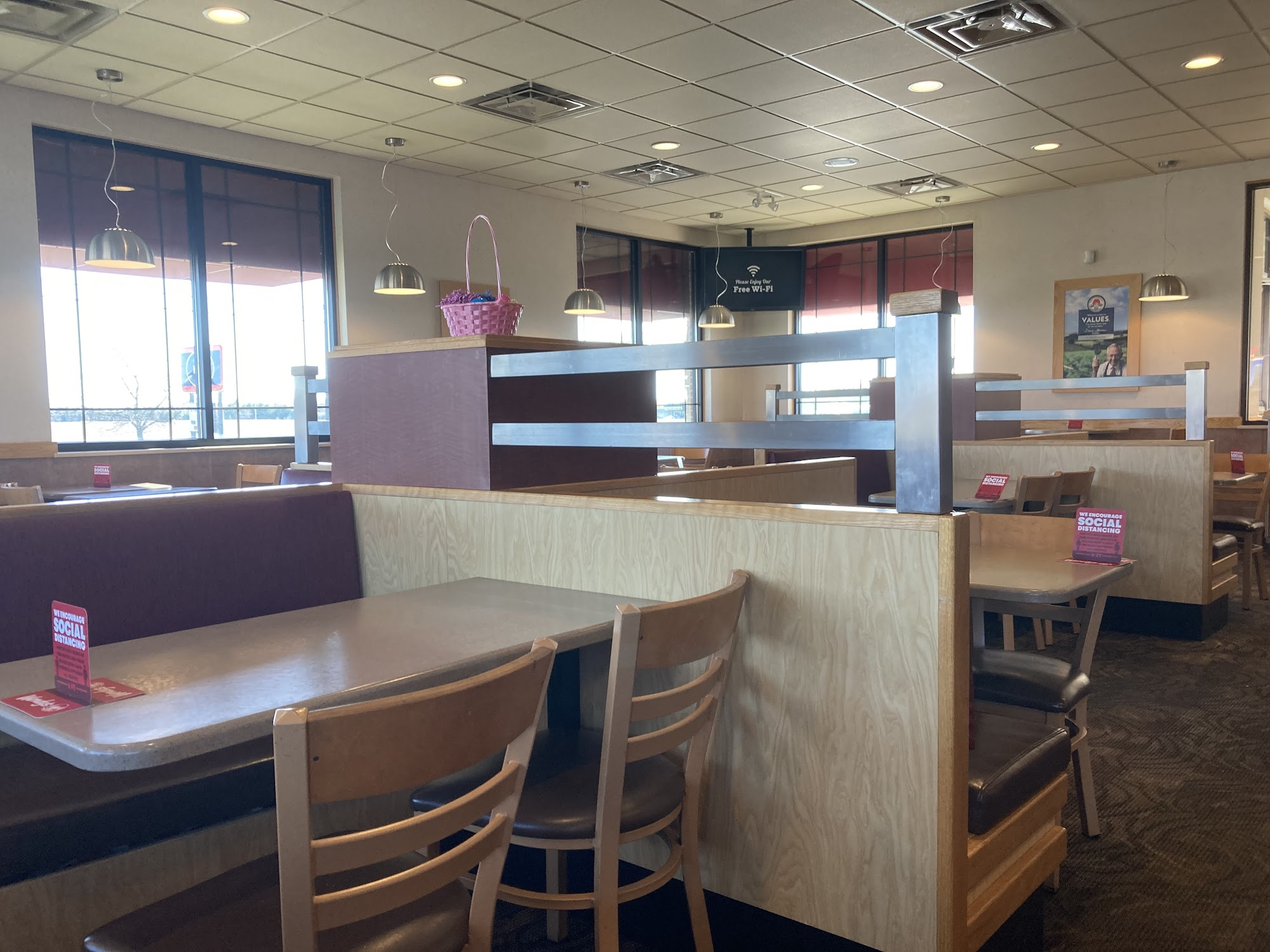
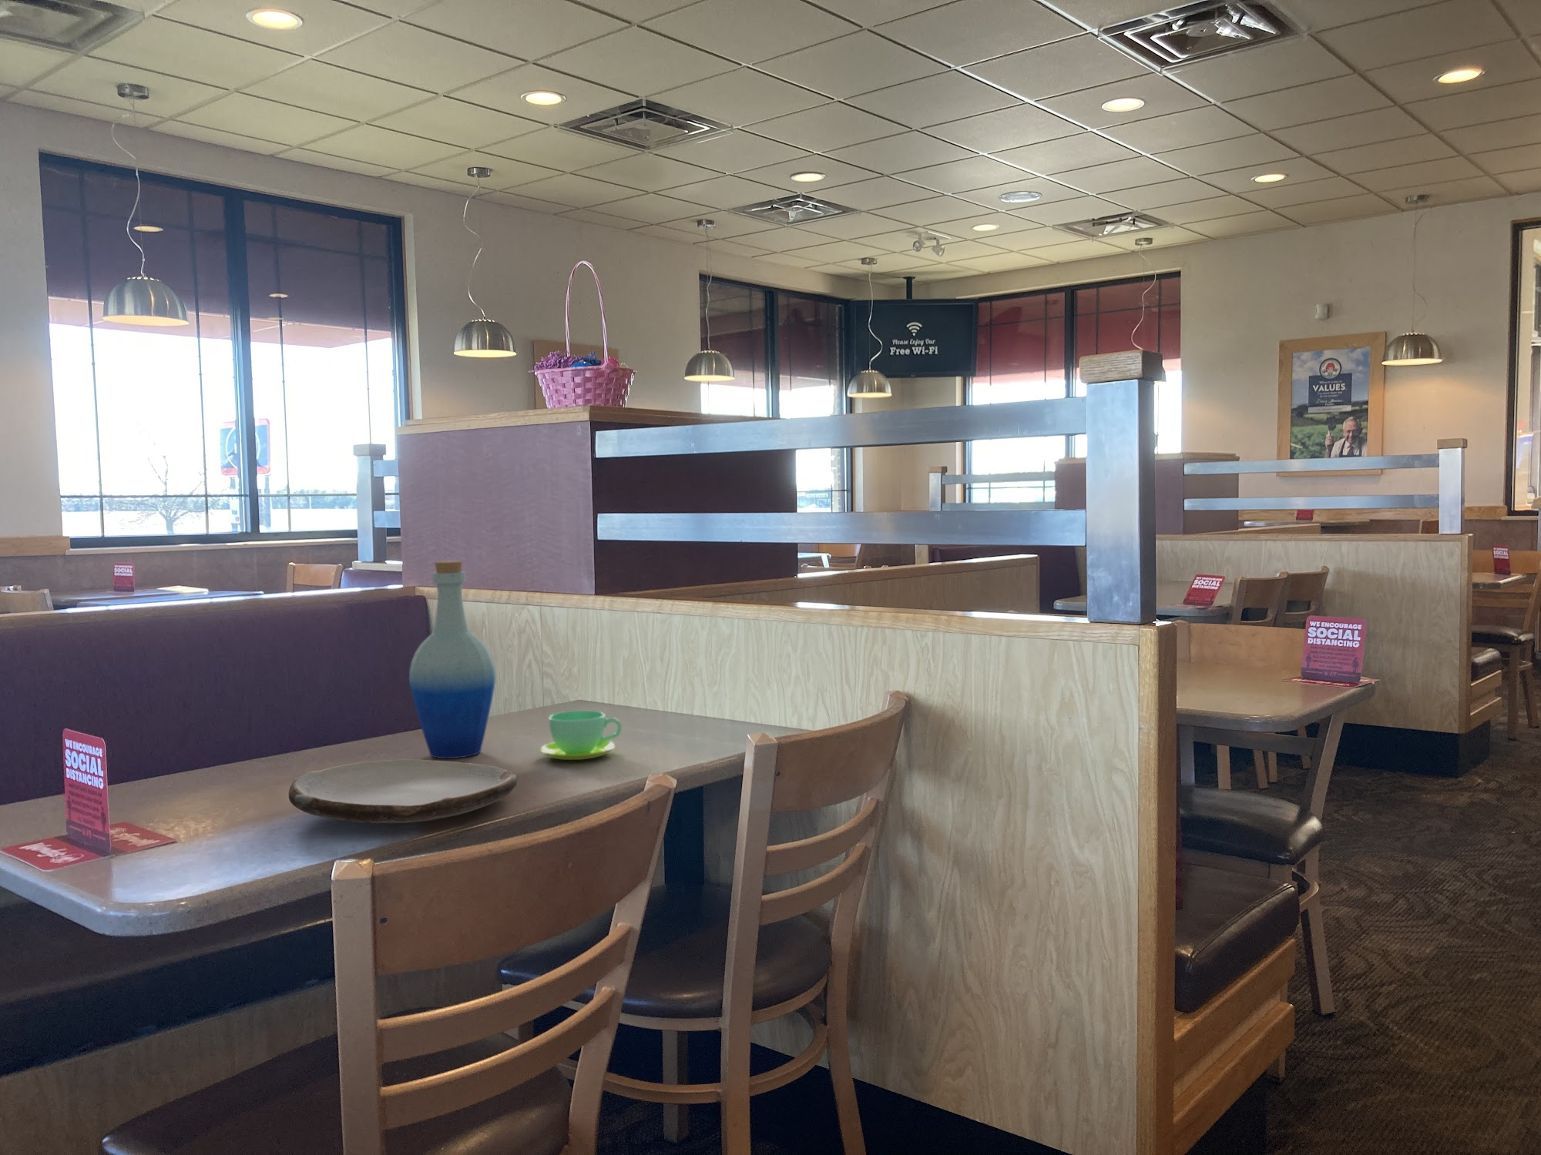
+ cup (579, 735)
+ bottle (451, 658)
+ plate (406, 790)
